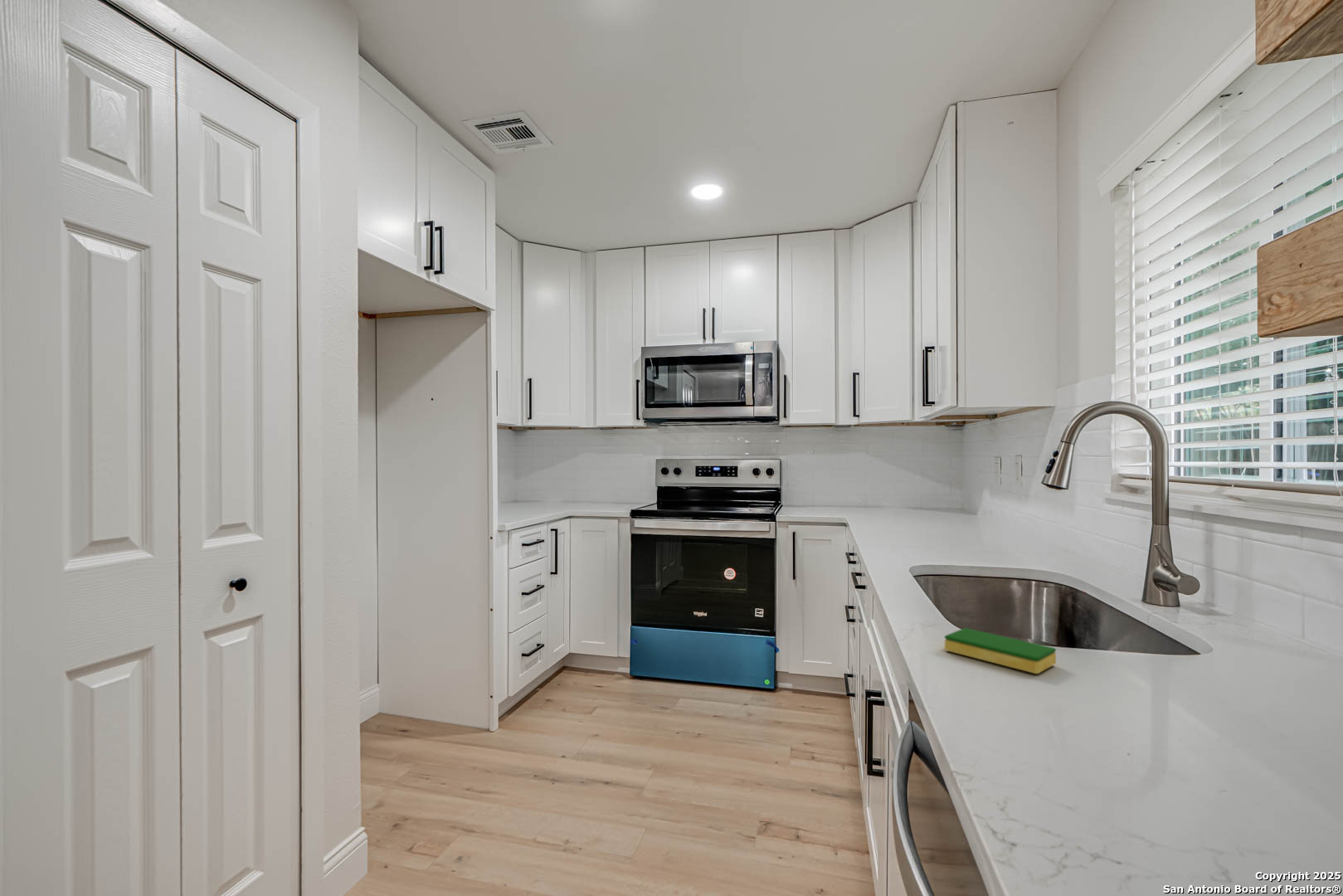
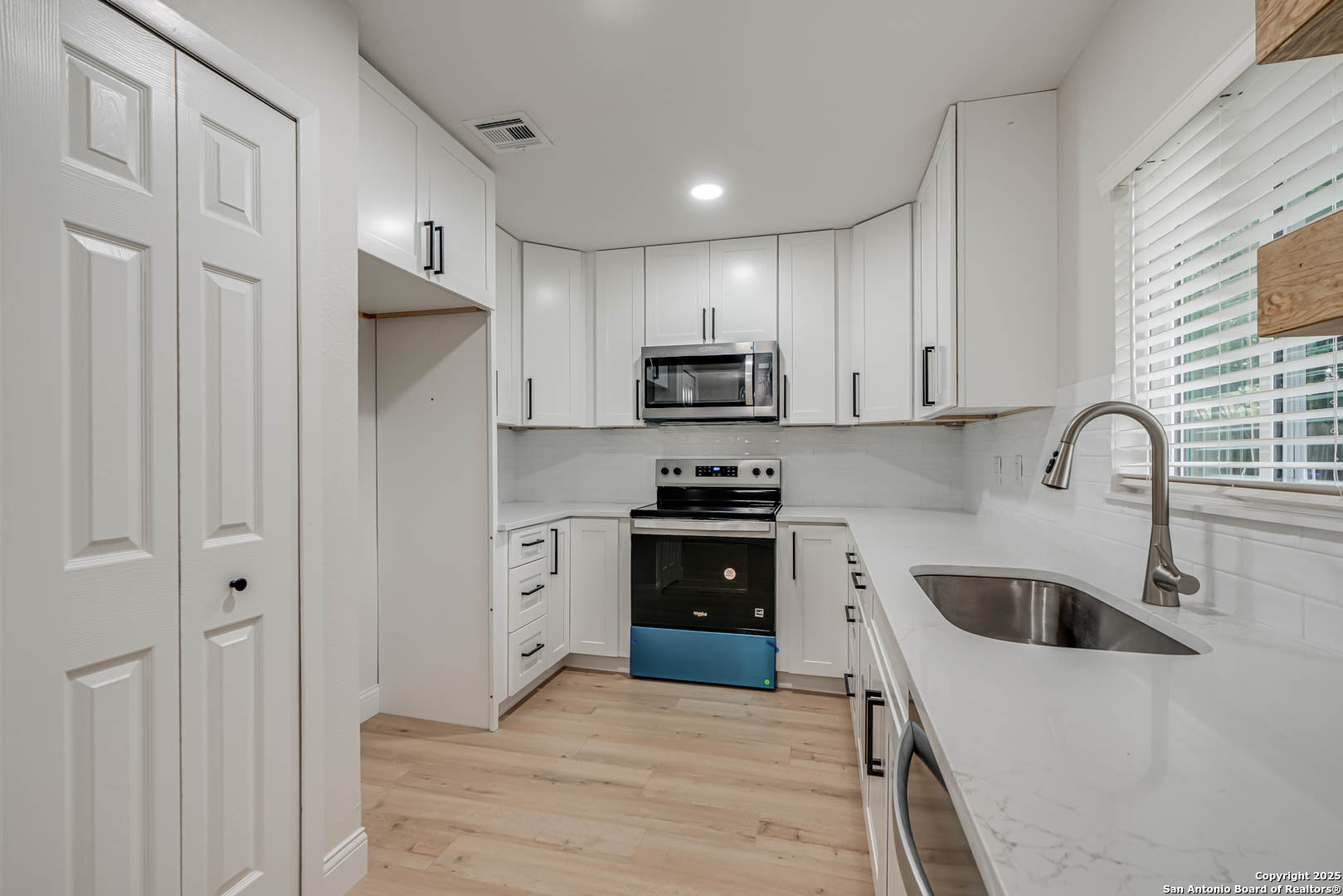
- dish sponge (998, 649)
